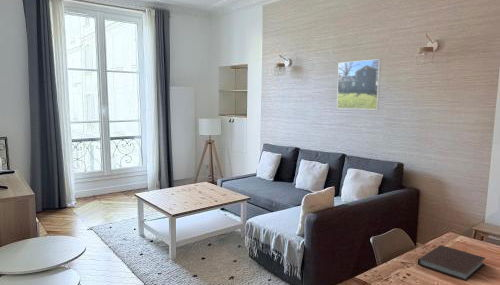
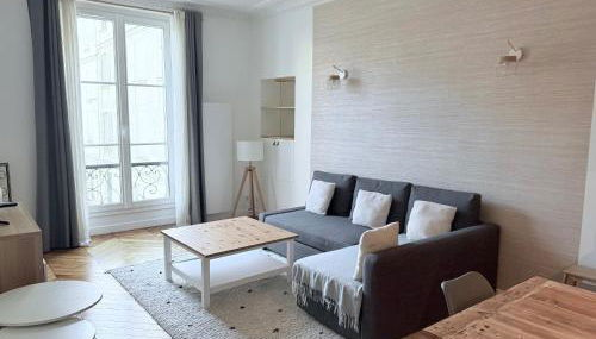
- notebook (451, 261)
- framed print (357, 85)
